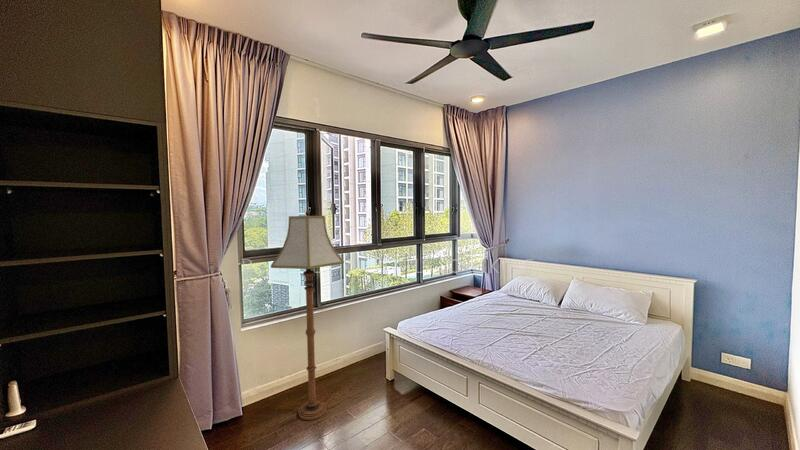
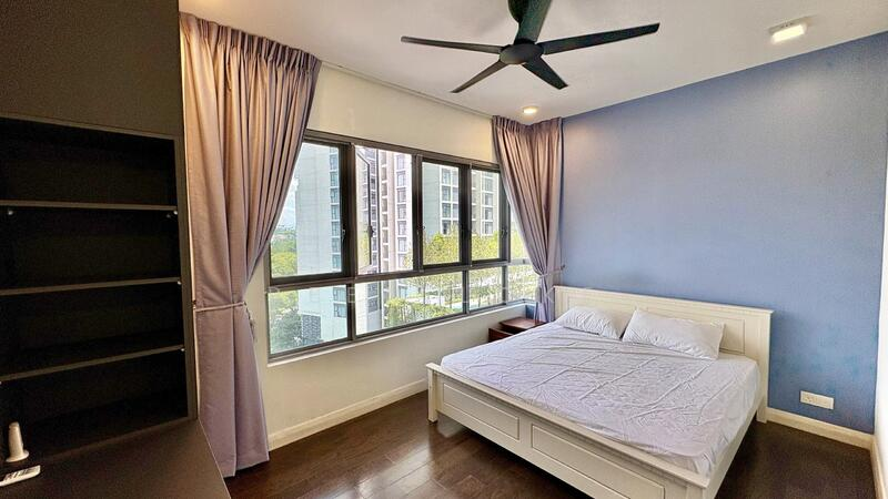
- floor lamp (309, 311)
